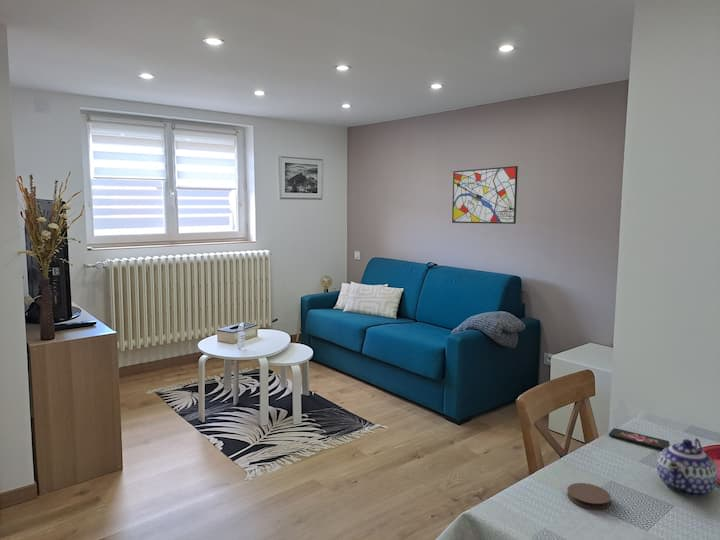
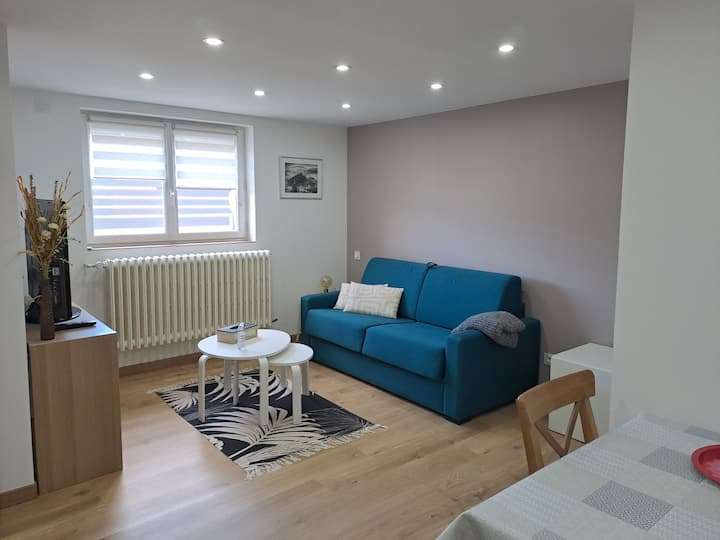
- teapot (687, 463)
- smartphone (638, 438)
- coaster (588, 495)
- wall art (482, 196)
